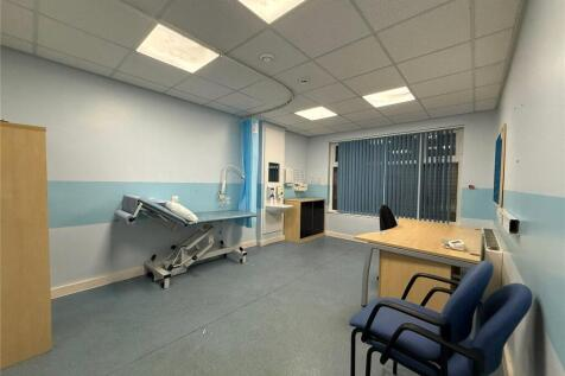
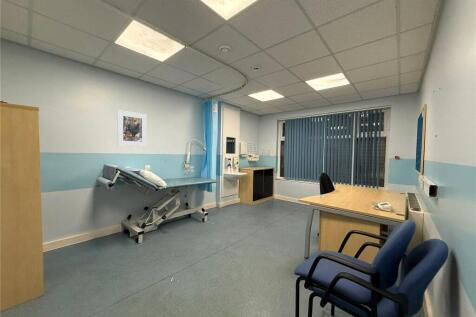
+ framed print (132, 129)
